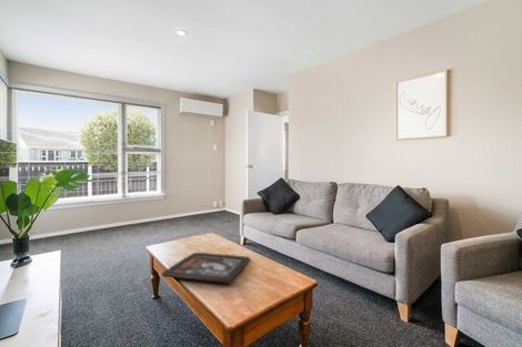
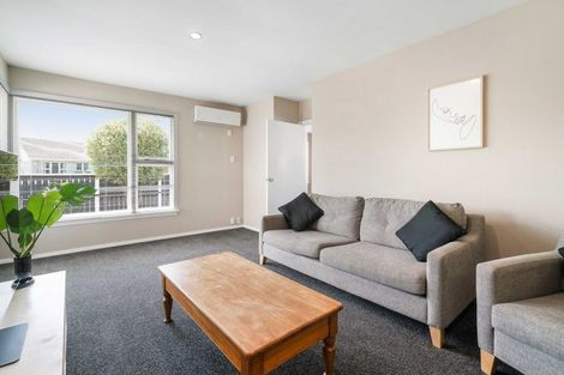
- religious icon (210, 265)
